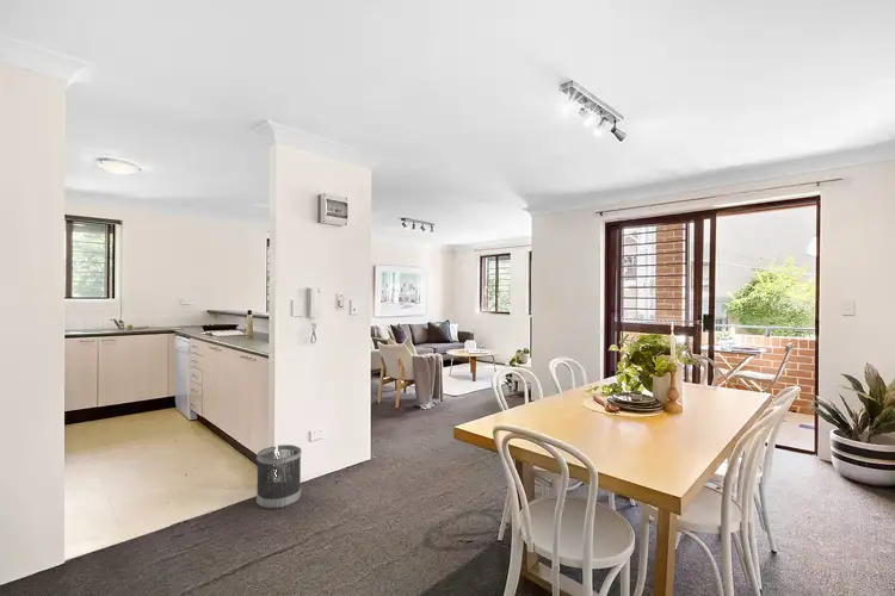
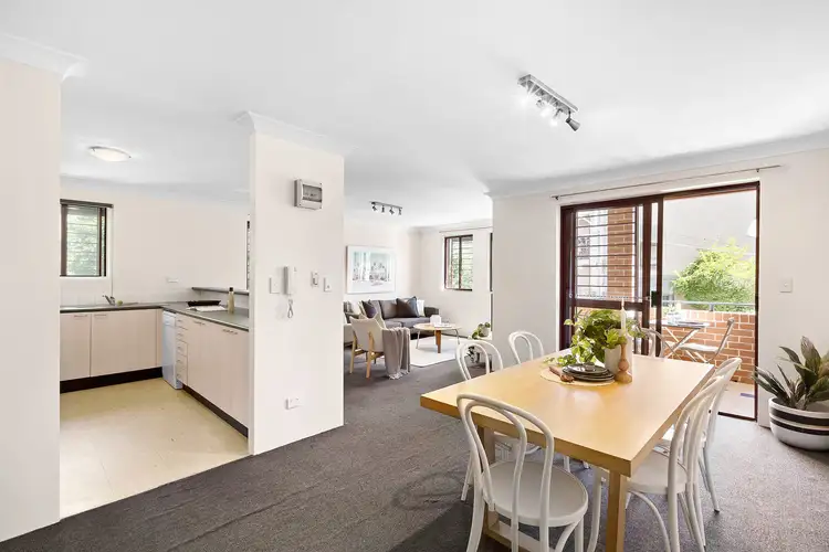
- wastebasket (279, 474)
